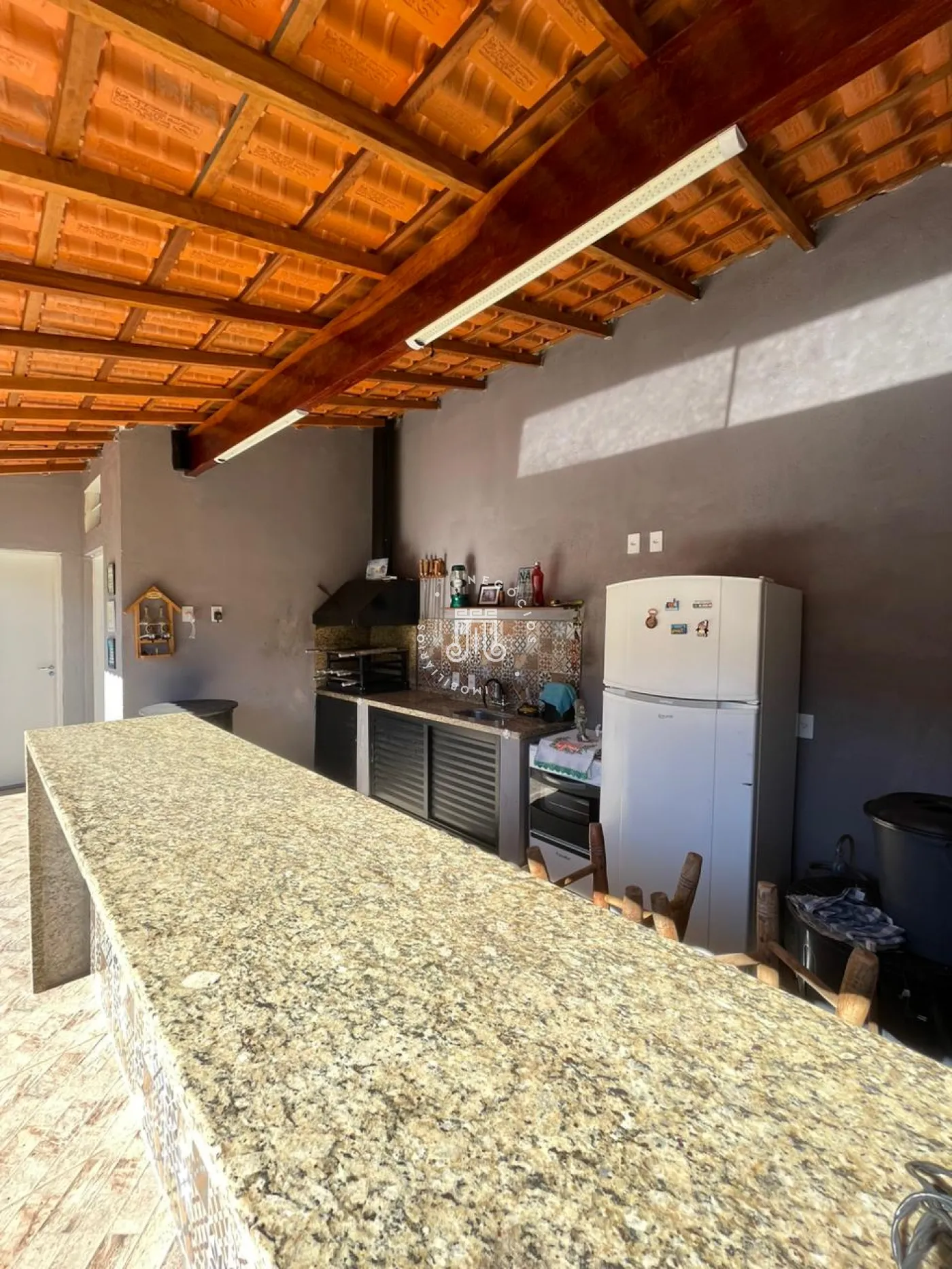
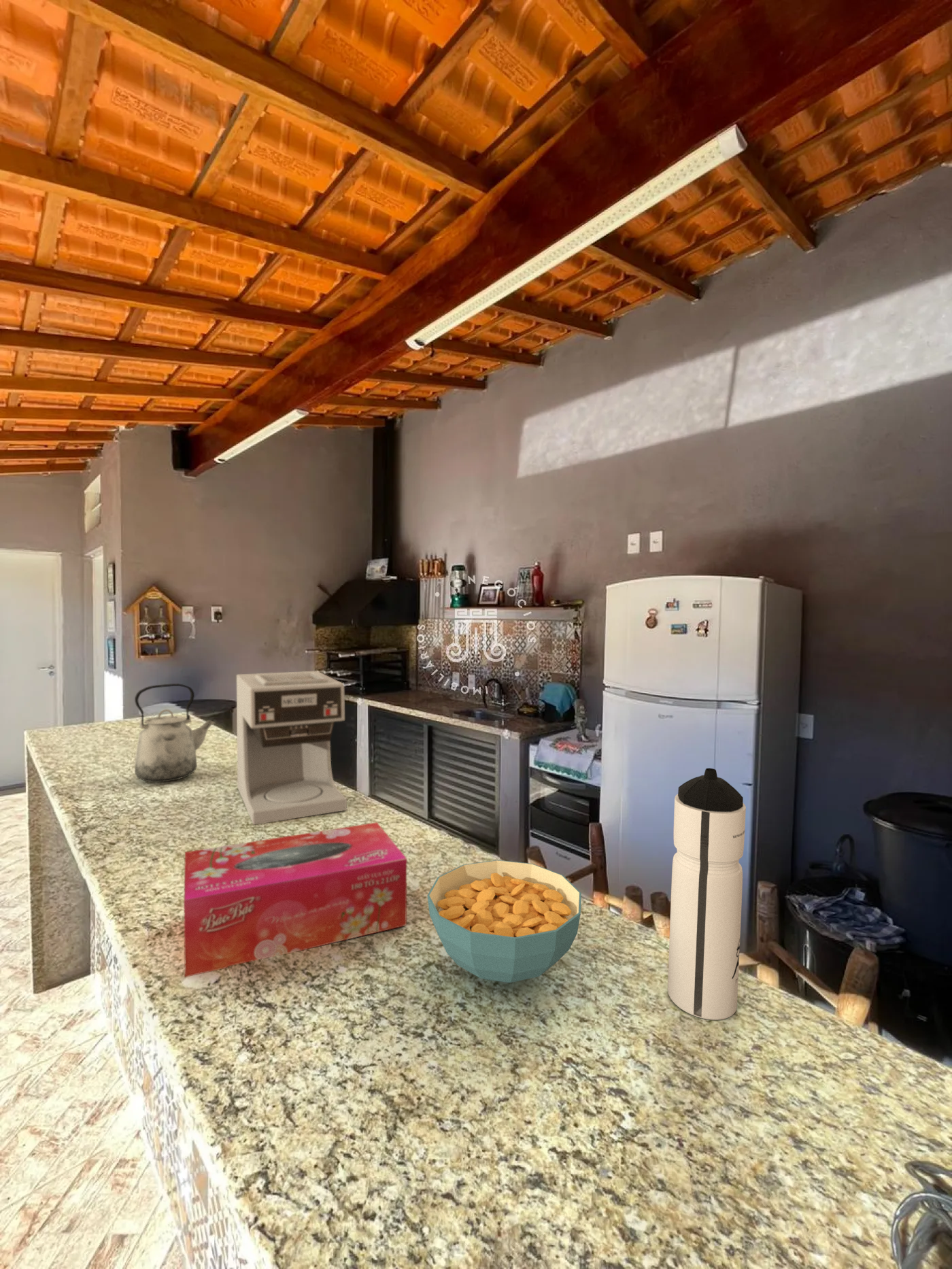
+ cereal bowl (504, 930)
+ coffee maker (289, 737)
+ water bottle (706, 884)
+ tissue box (295, 888)
+ kettle (177, 729)
